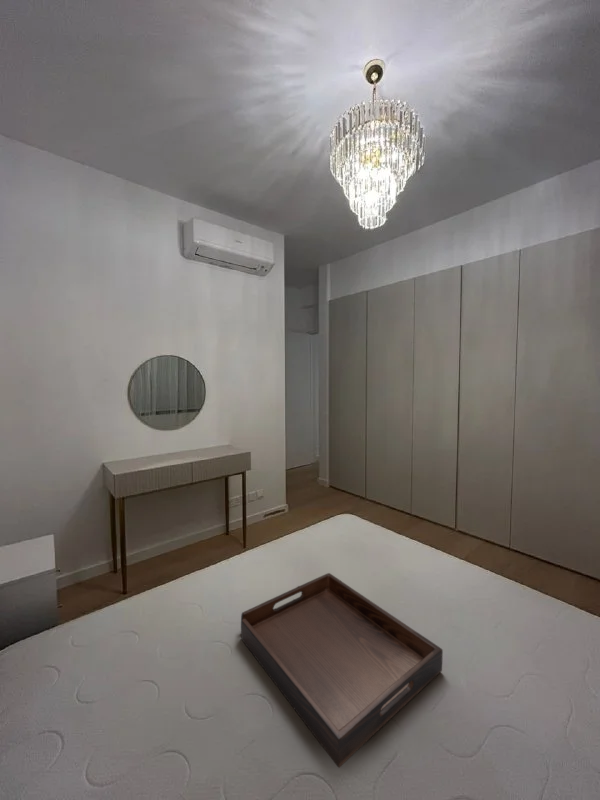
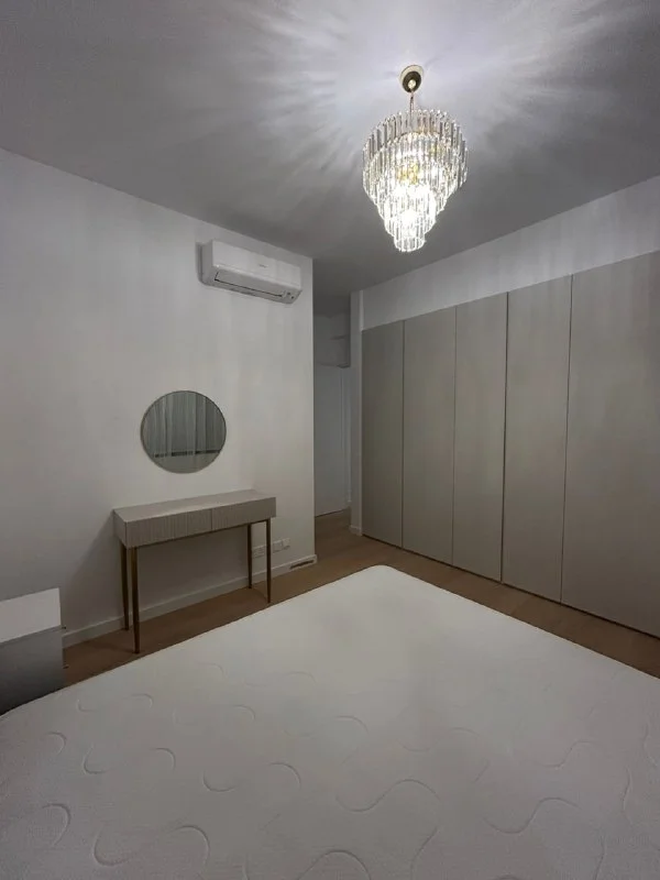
- serving tray (332, 641)
